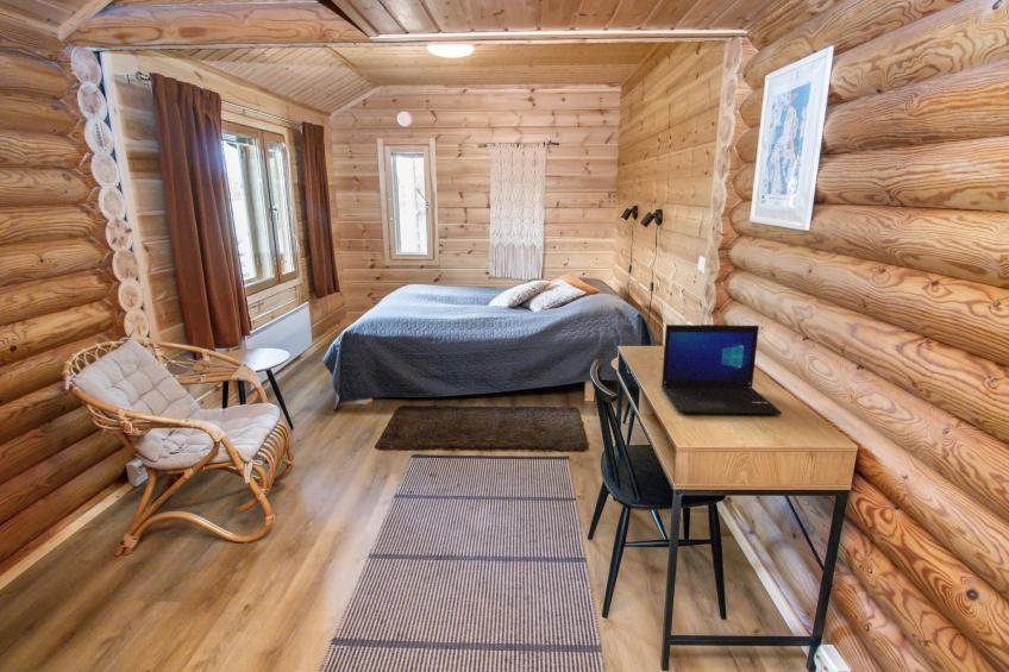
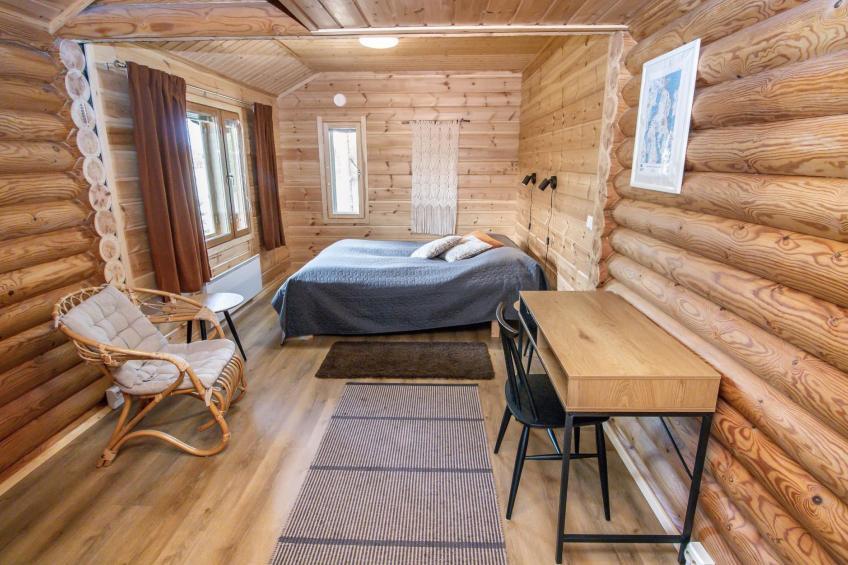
- laptop (720, 368)
